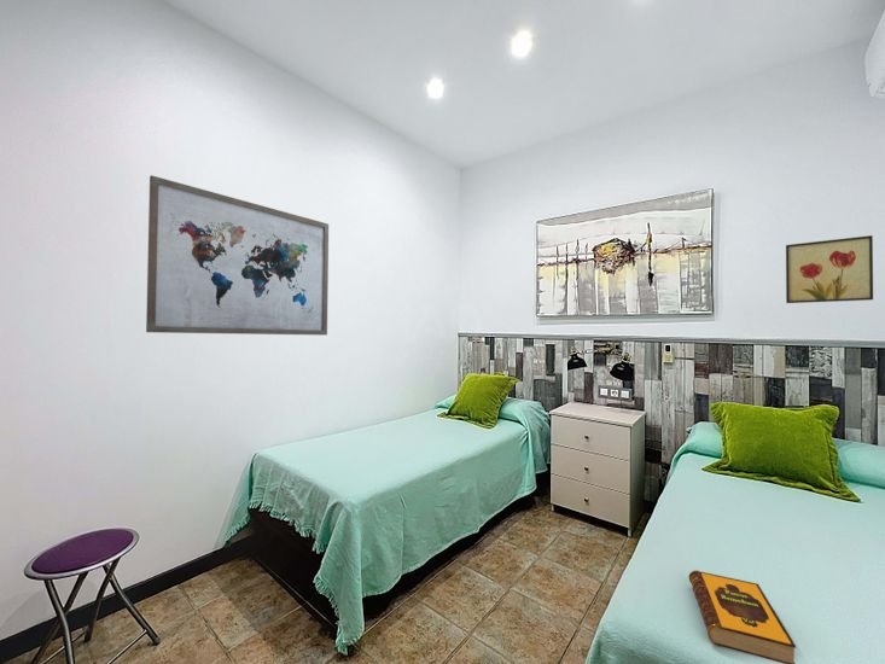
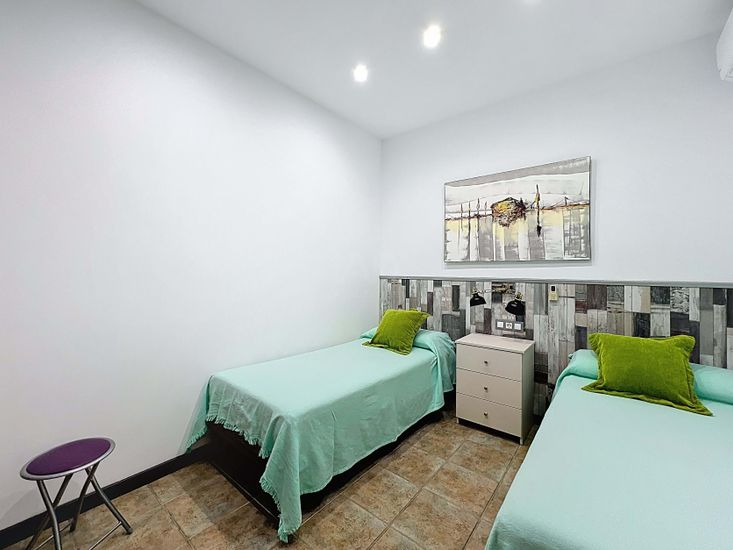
- wall art (826, 270)
- hardback book (734, 611)
- wall art (252, 268)
